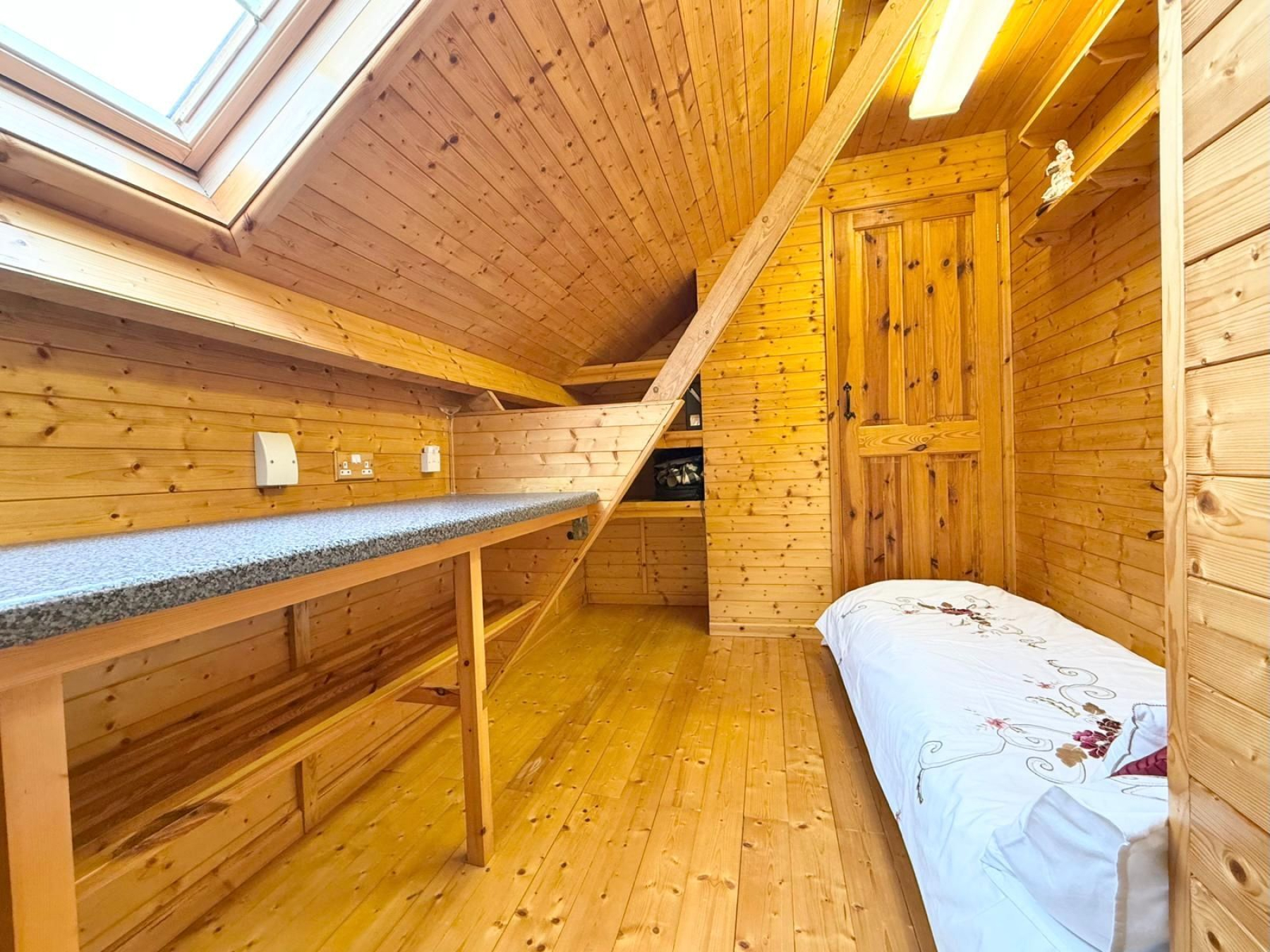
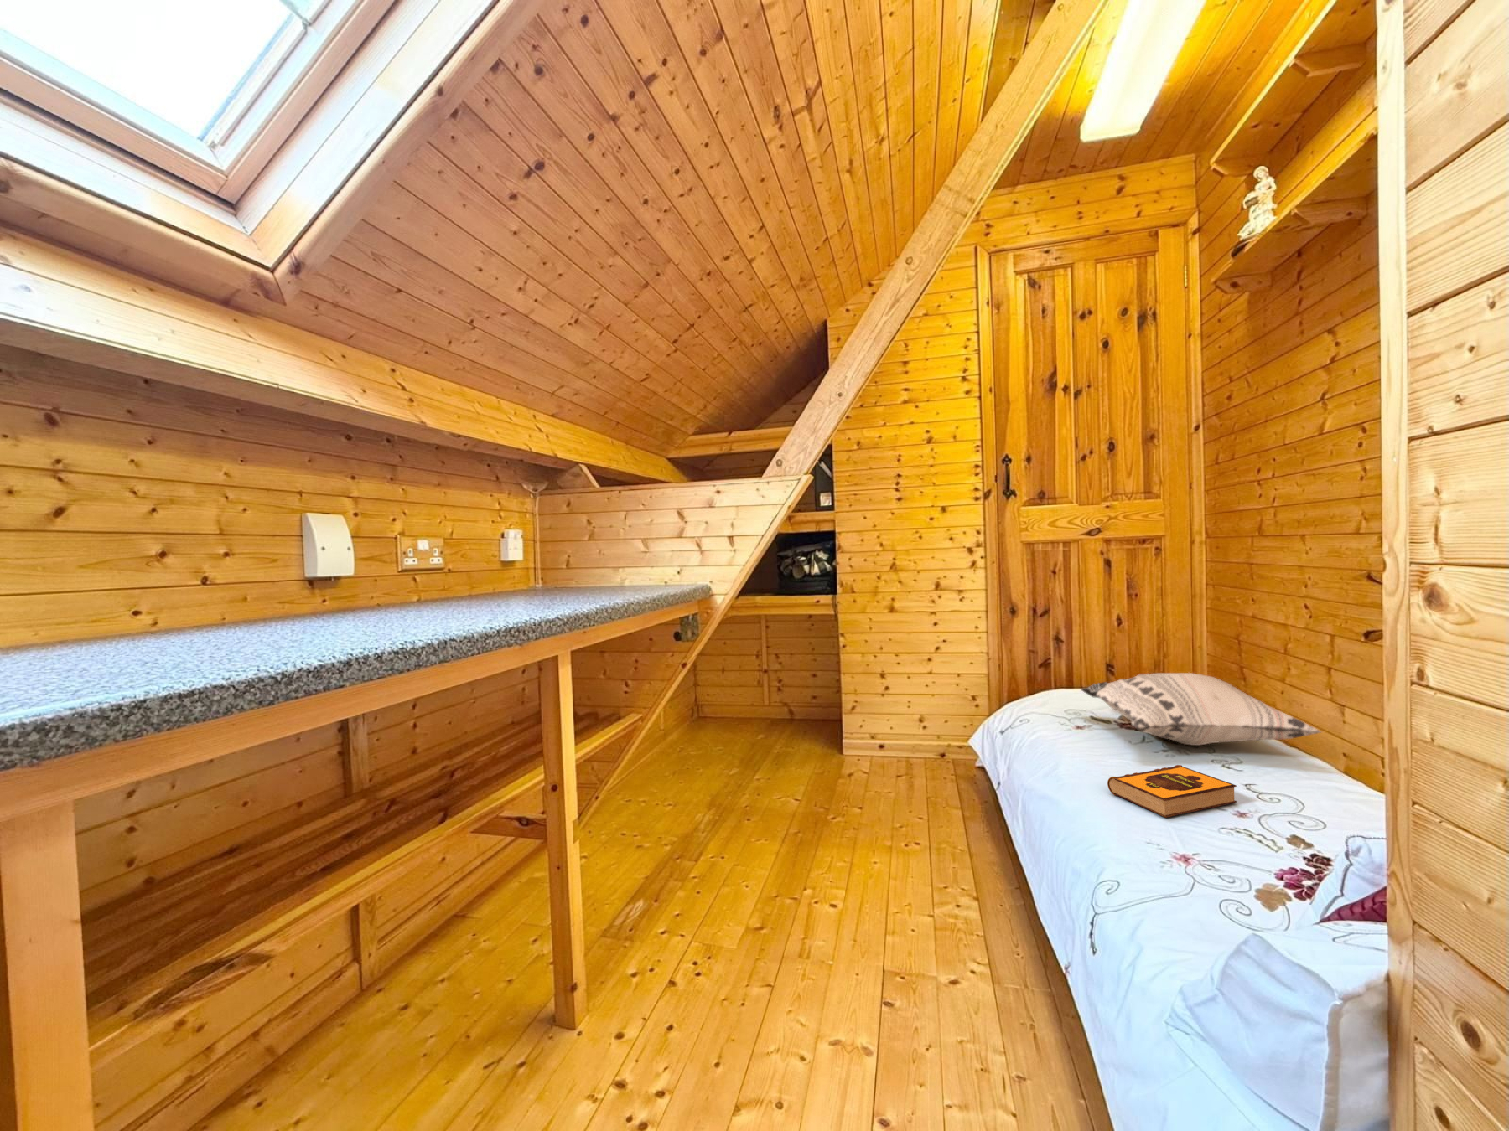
+ hardback book (1169, 789)
+ decorative pillow (1182, 706)
